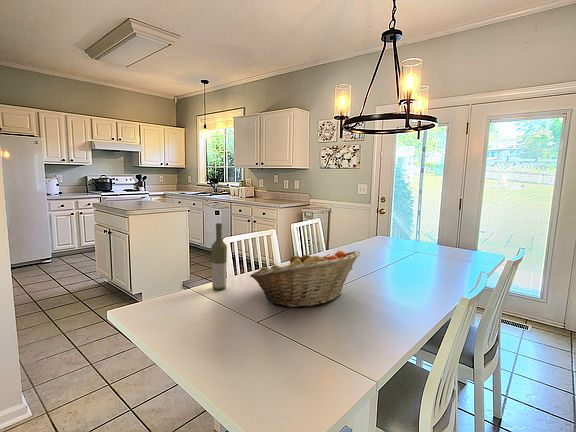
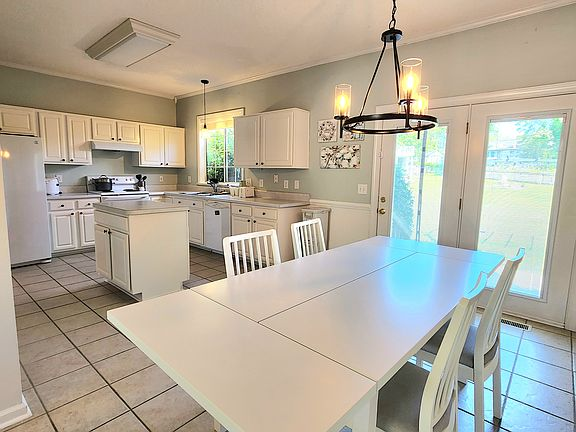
- fruit basket (307, 272)
- bottle (219, 256)
